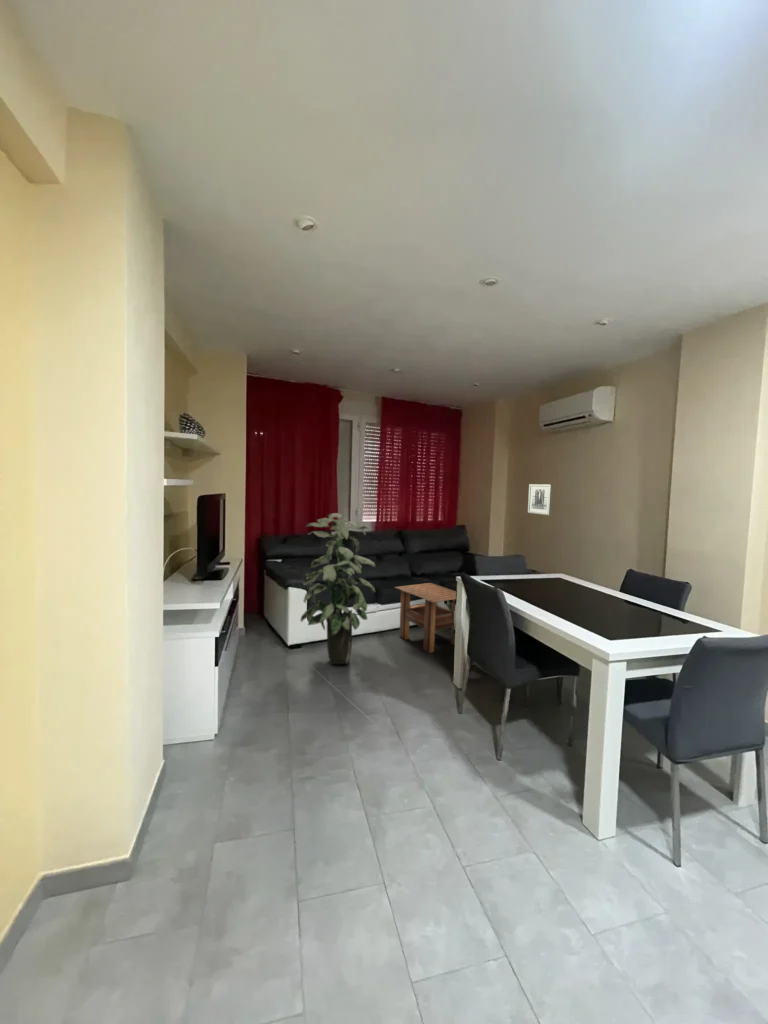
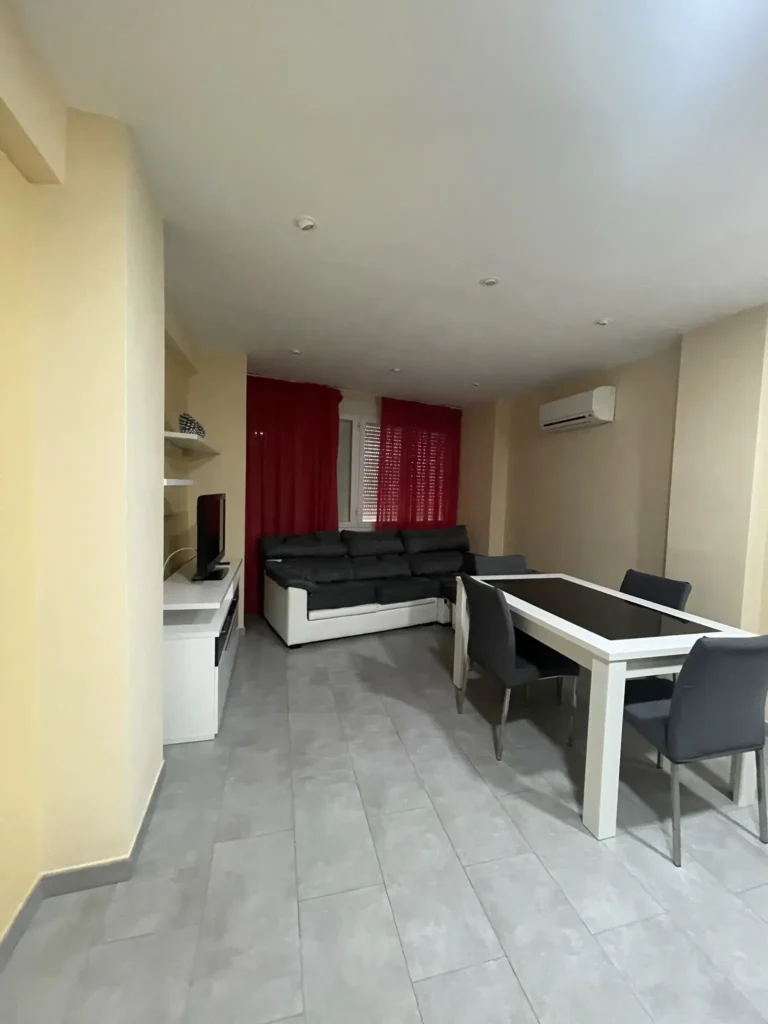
- wall art (539, 499)
- indoor plant (336, 587)
- side table (431, 616)
